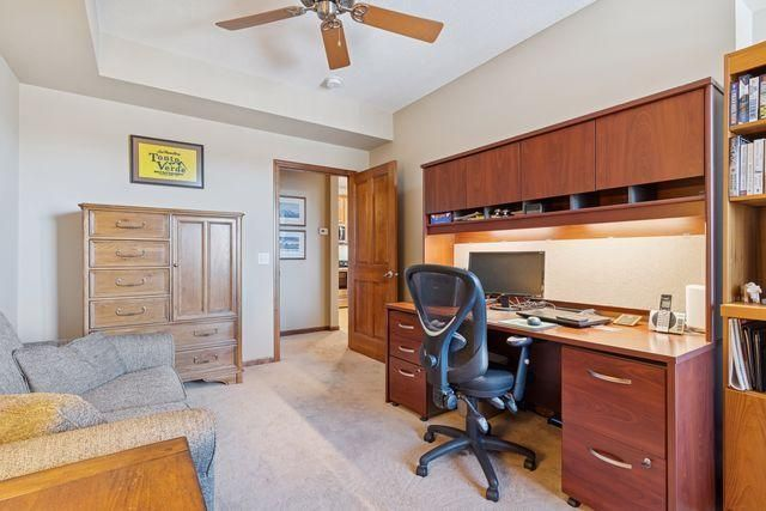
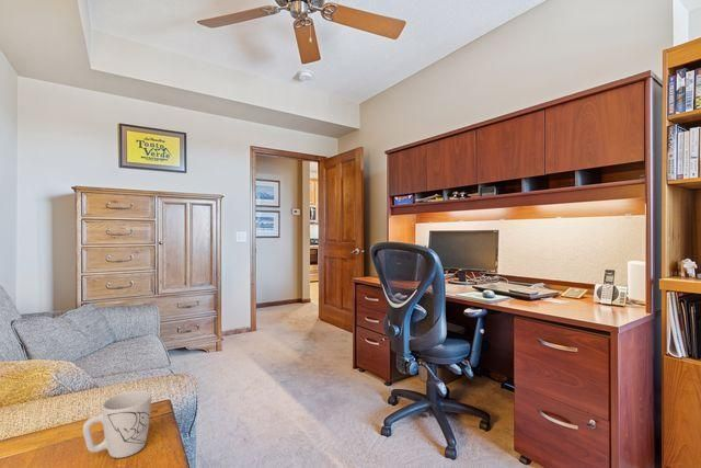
+ mug (118, 426)
